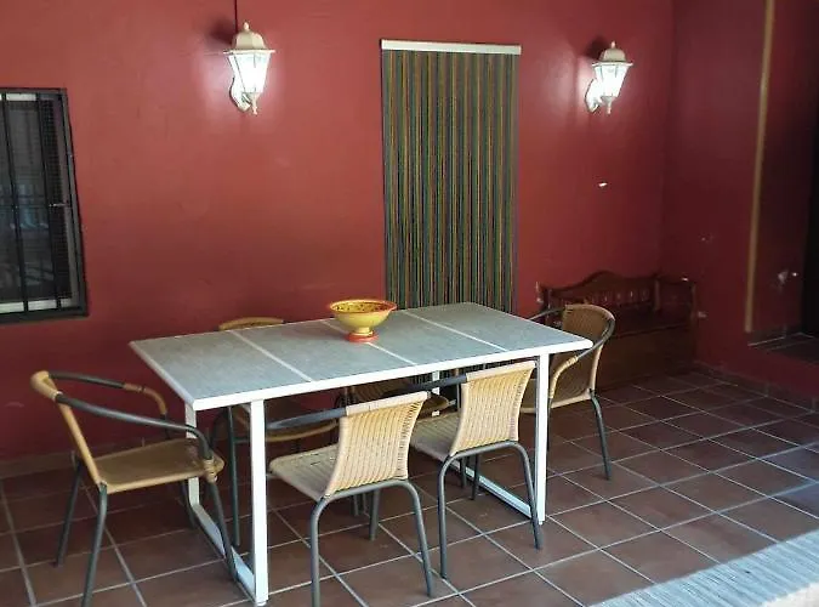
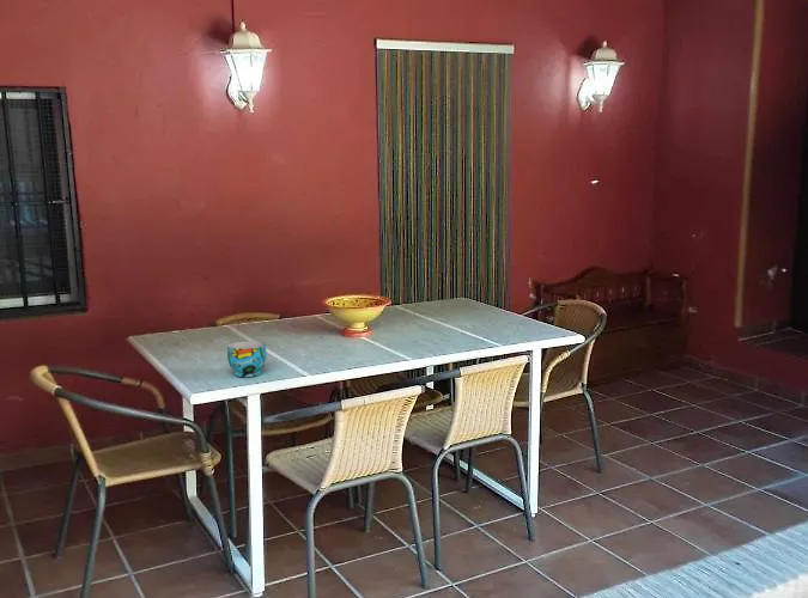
+ cup (247, 359)
